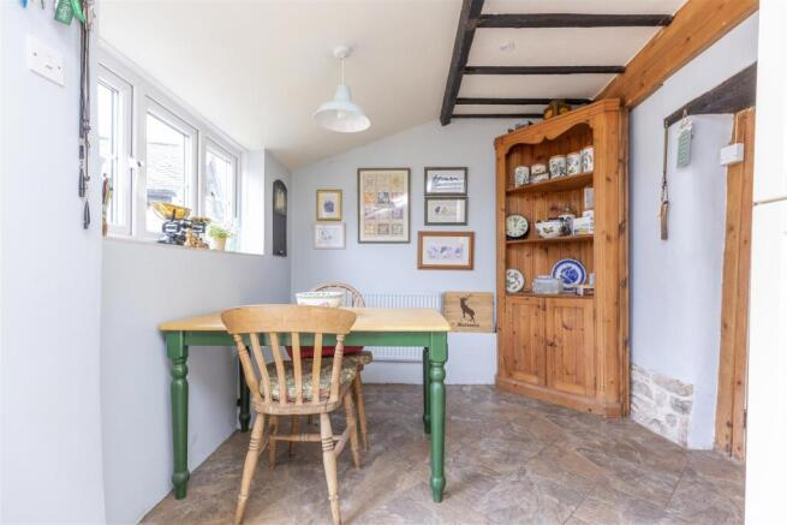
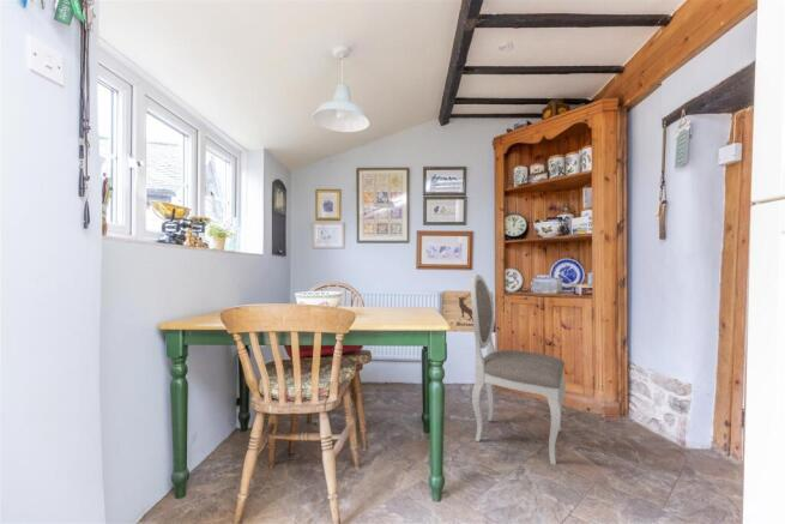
+ dining chair (515, 356)
